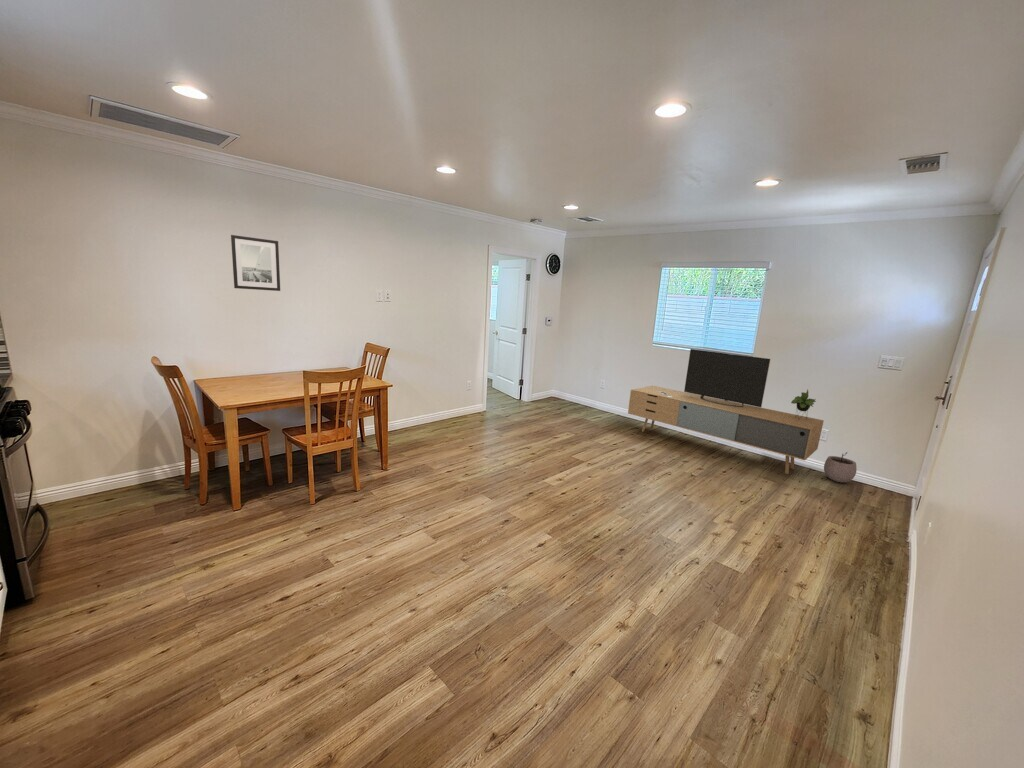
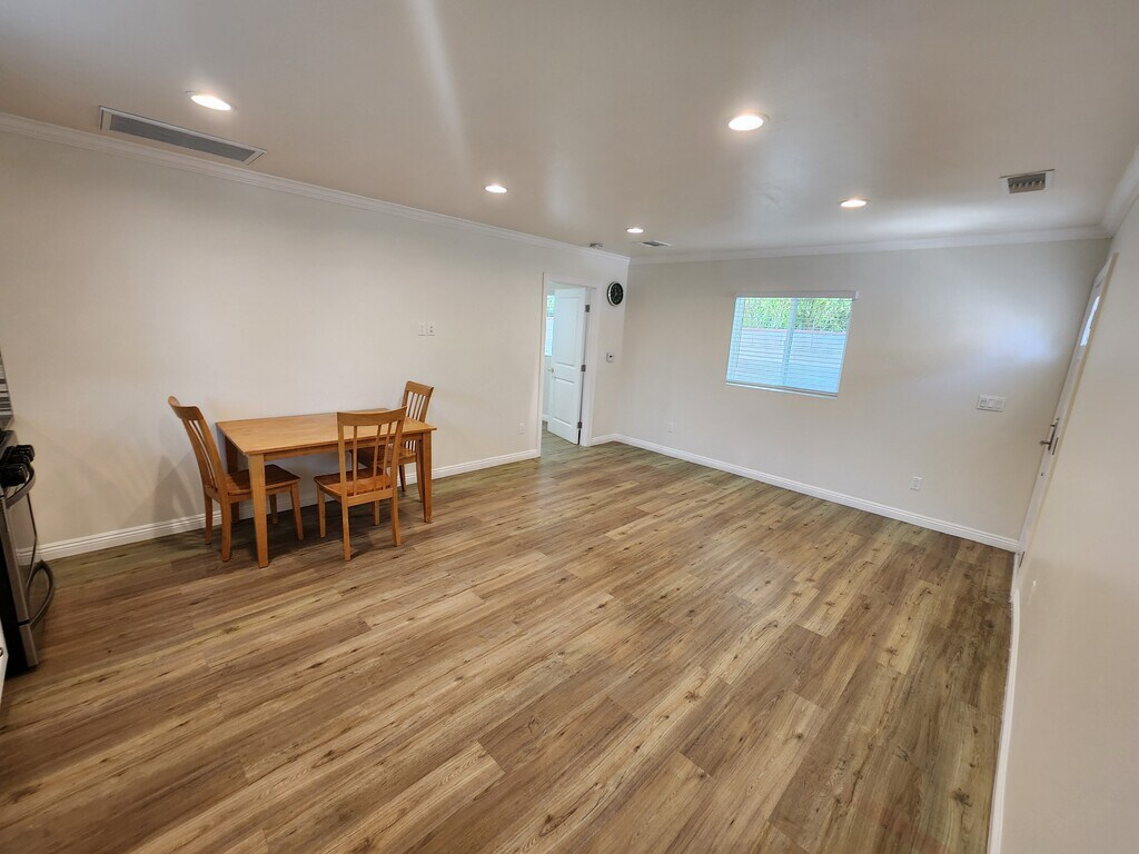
- media console (718, 401)
- wall art (256, 264)
- plant pot (840, 465)
